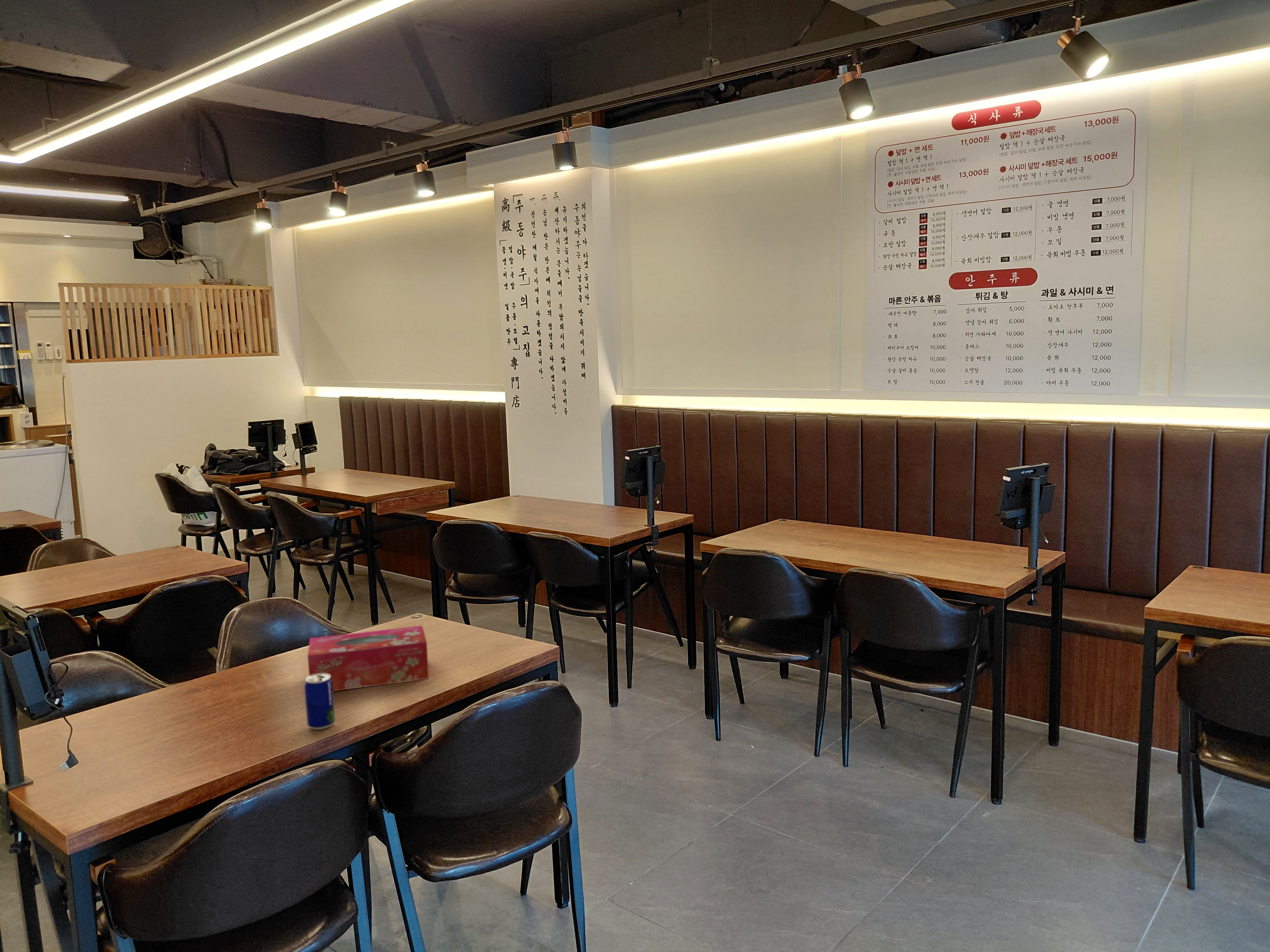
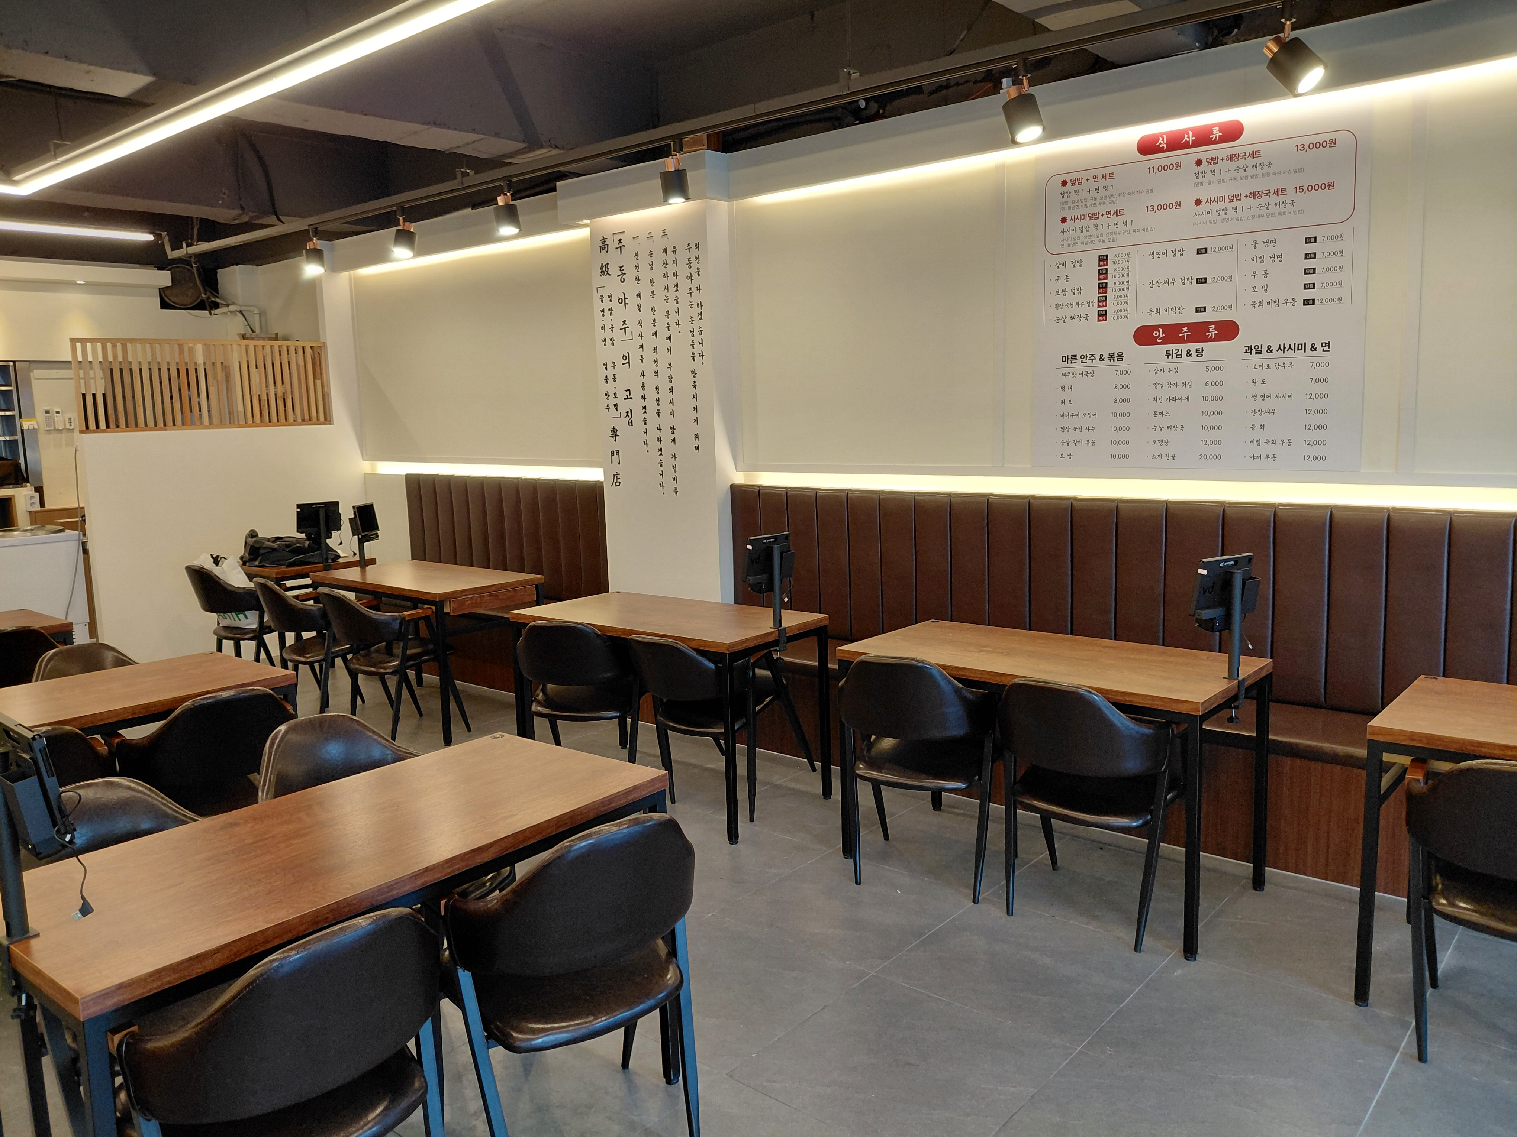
- beer can (319, 701)
- tissue box (369, 658)
